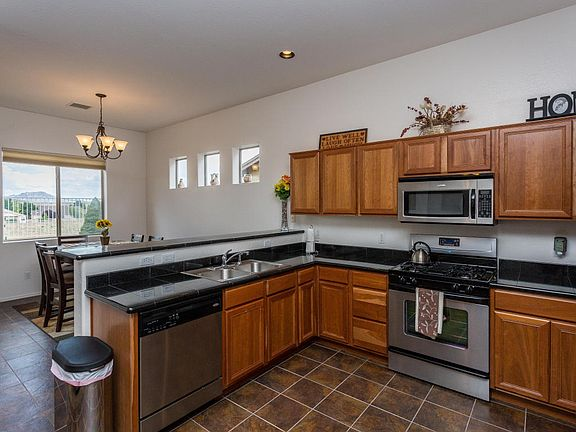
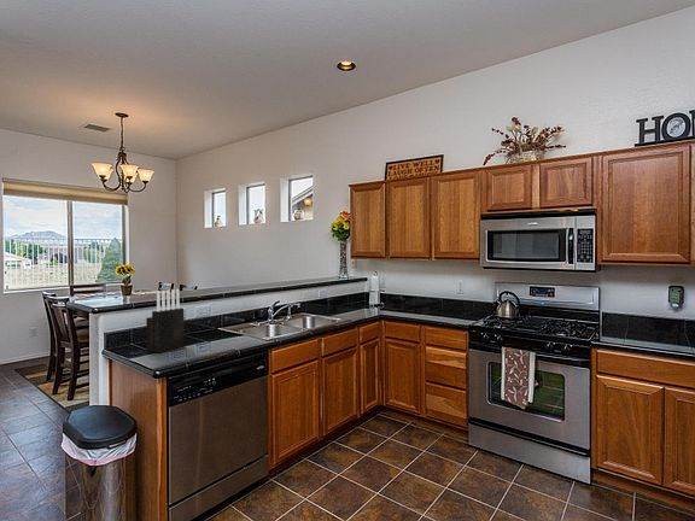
+ knife block (164, 318)
